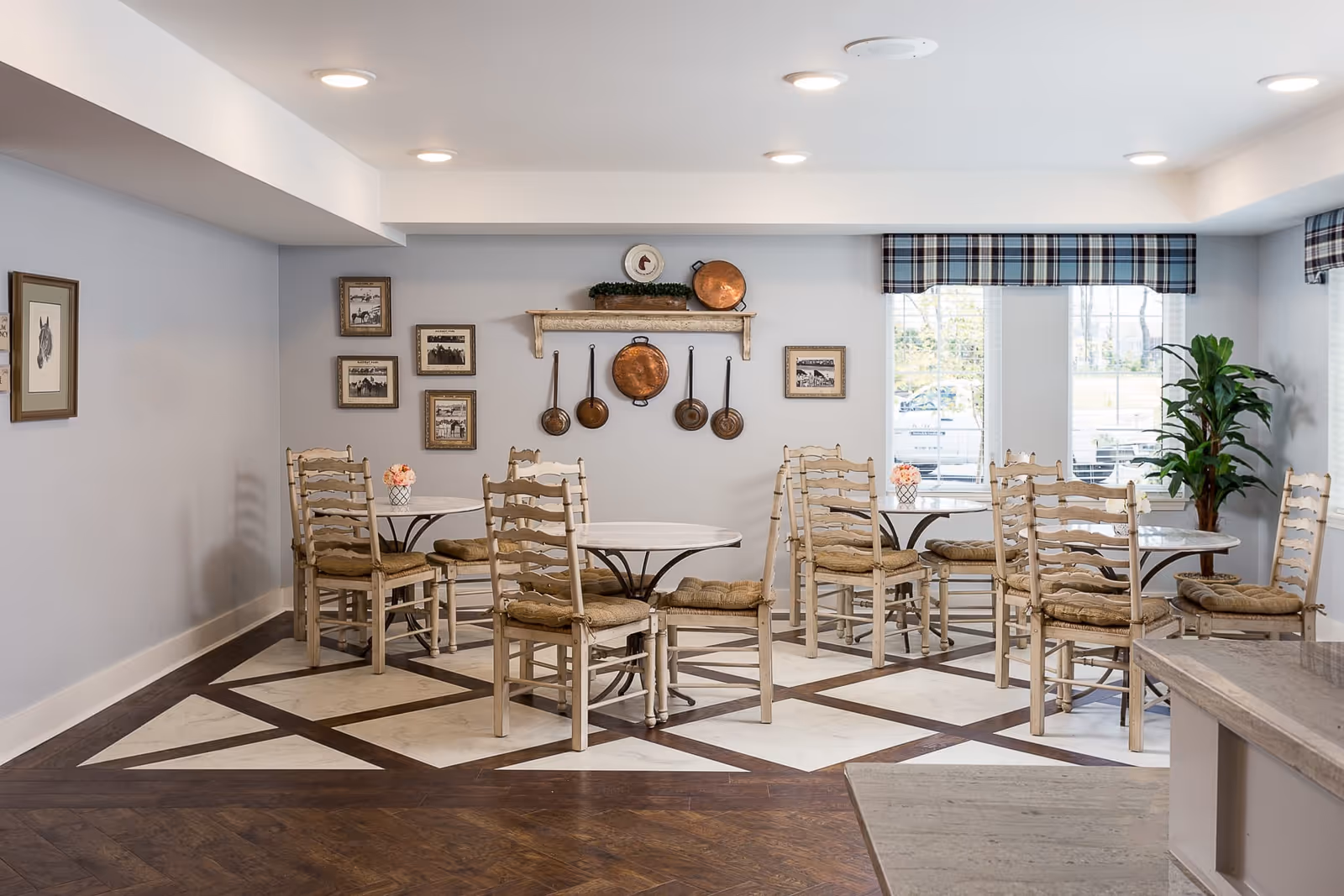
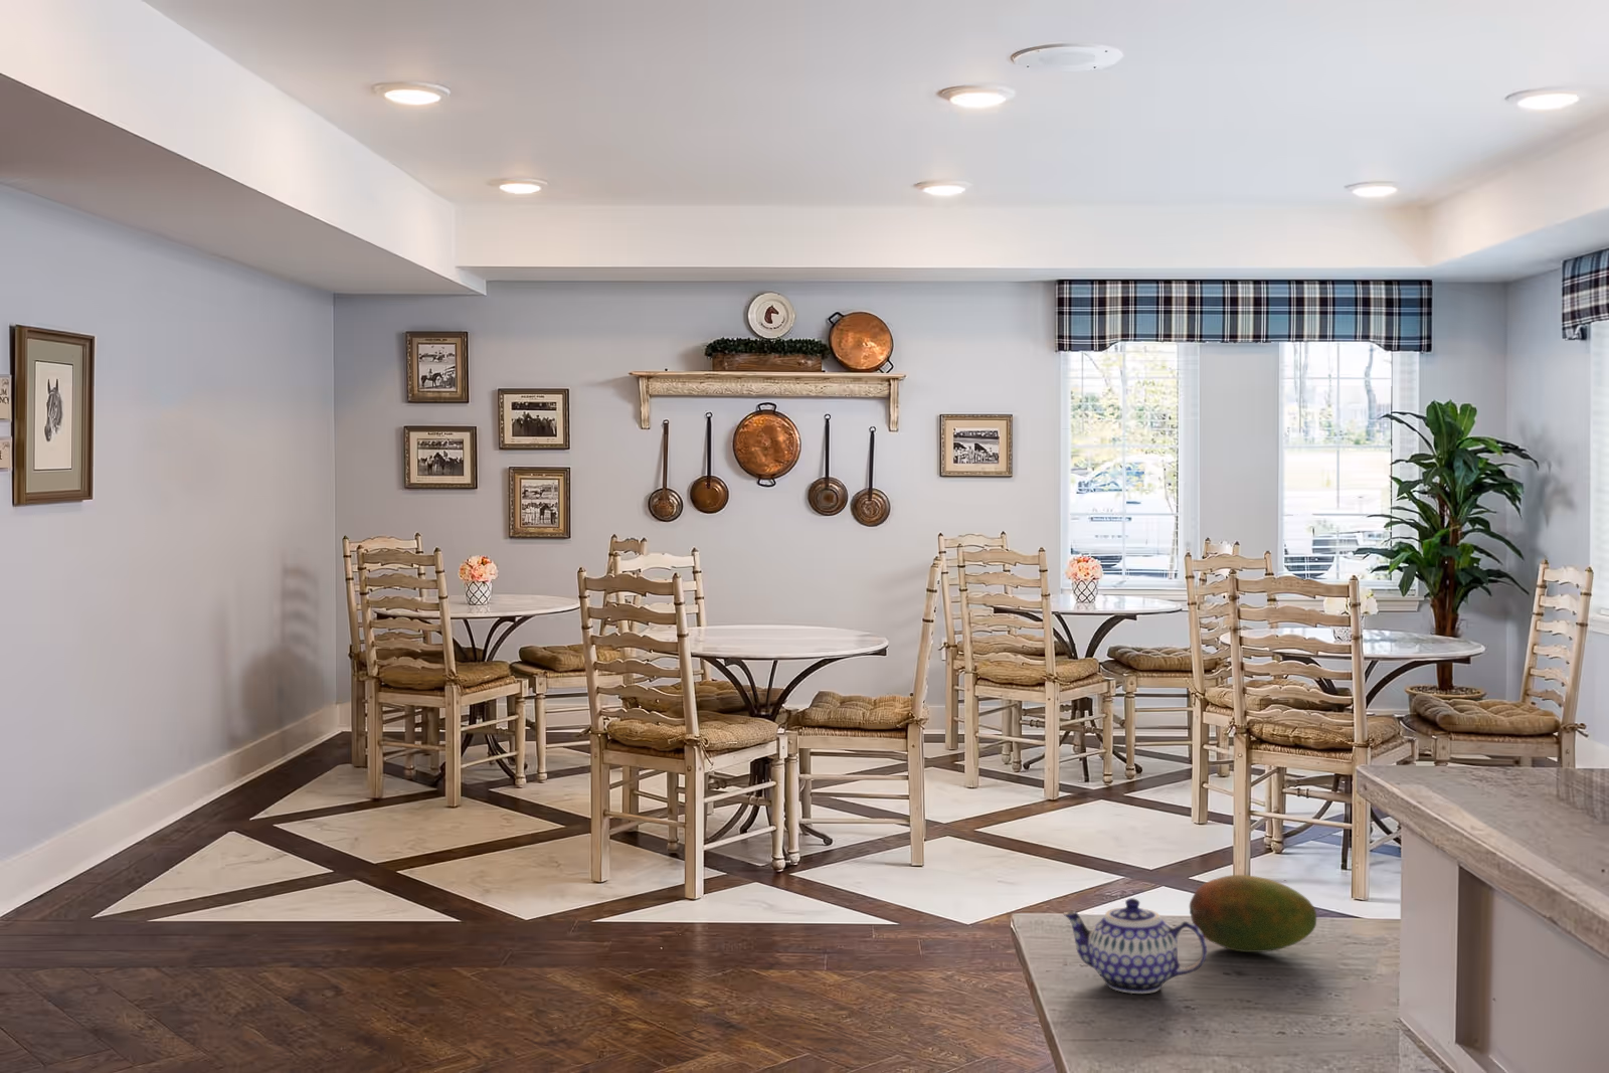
+ fruit (1251, 913)
+ teapot (1133, 941)
